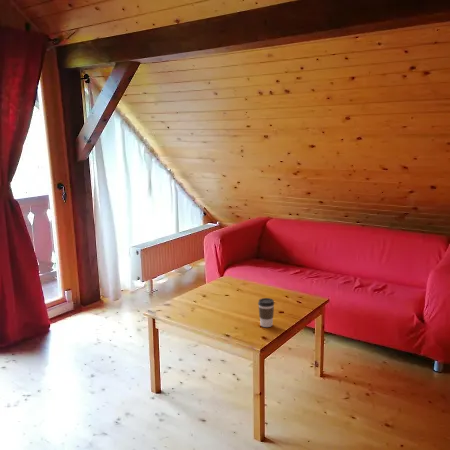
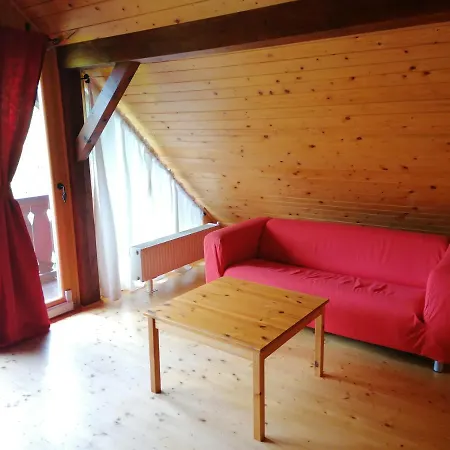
- coffee cup (266, 312)
